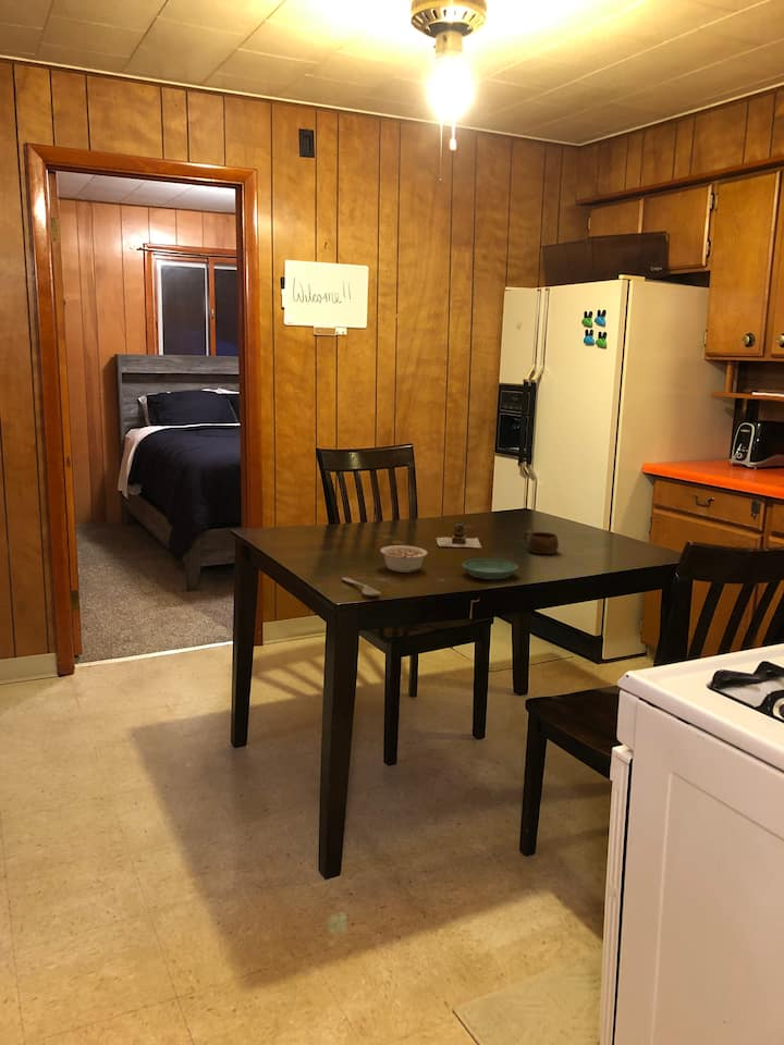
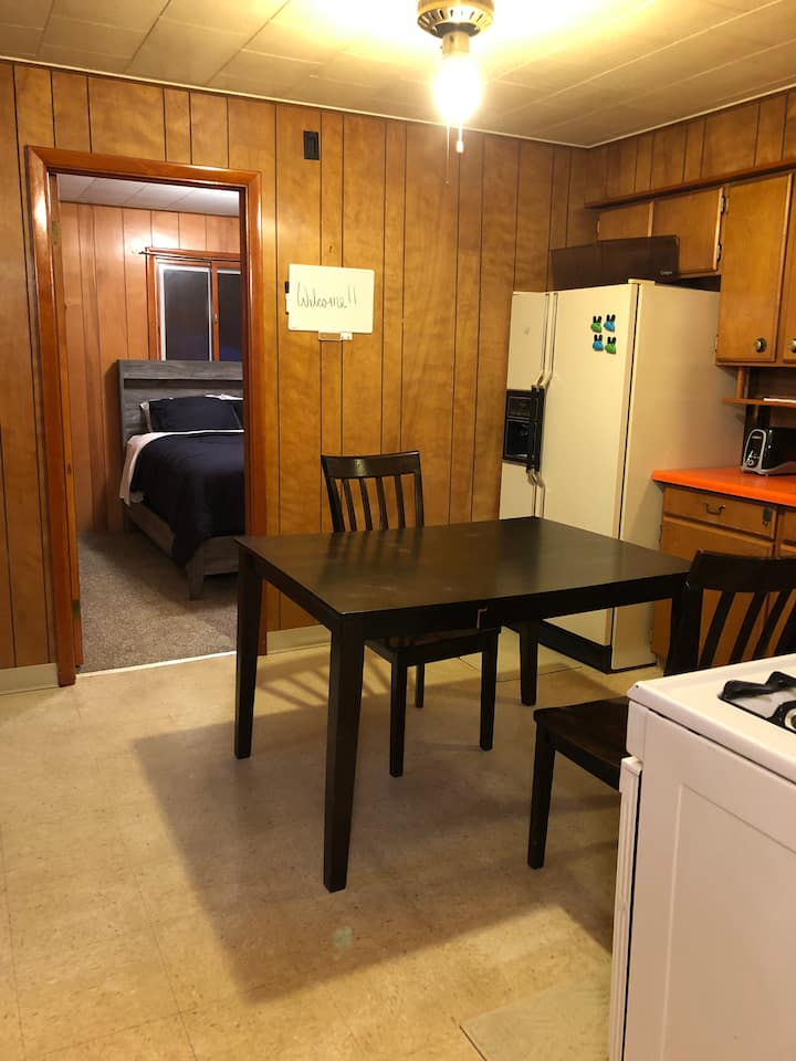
- legume (404, 558)
- cup (540, 541)
- spoon (359, 585)
- teapot (458, 531)
- saucer (489, 569)
